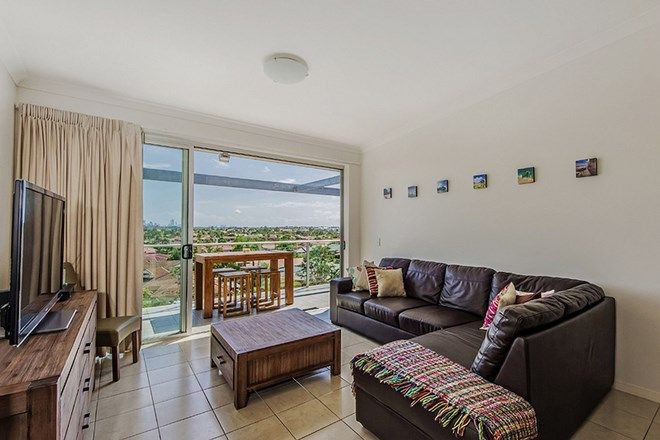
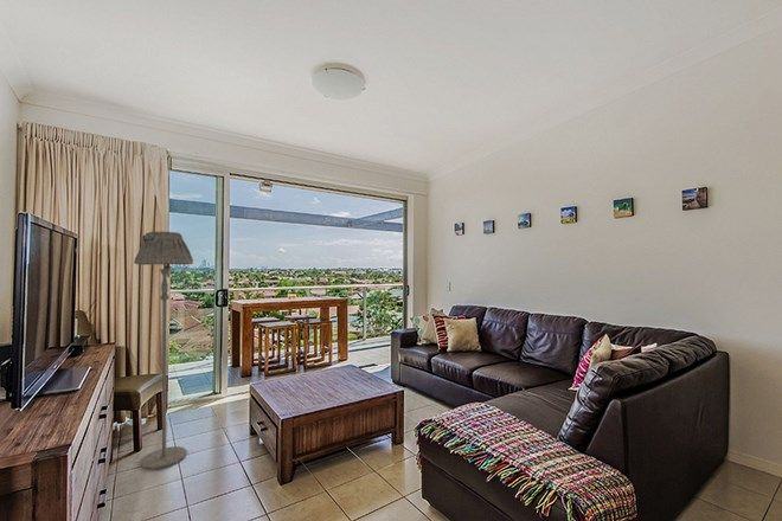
+ floor lamp (164, 345)
